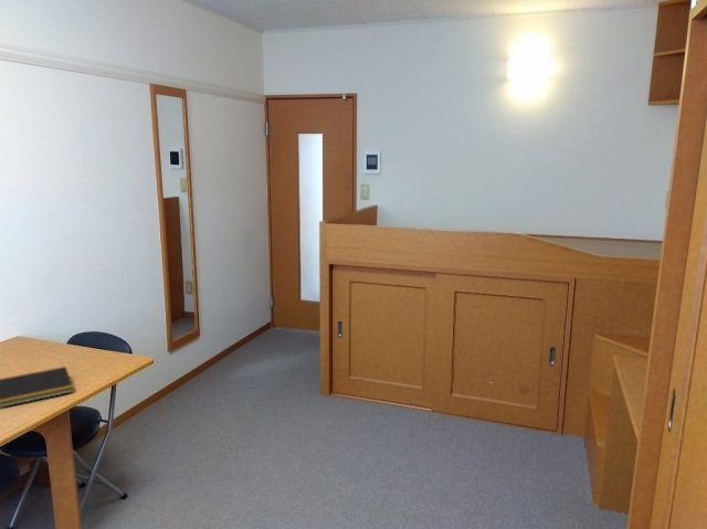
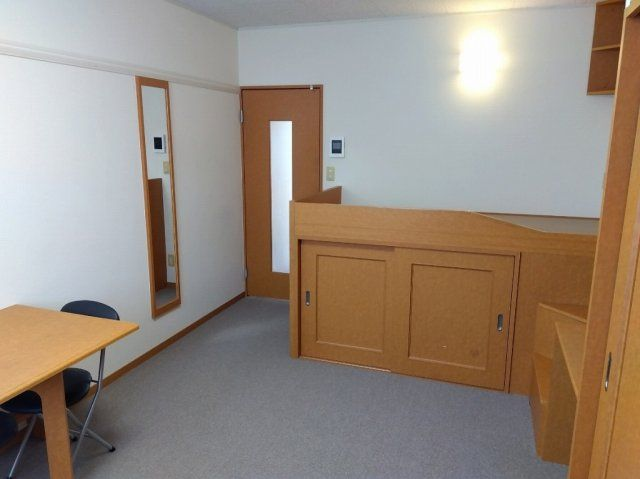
- notepad (33, 385)
